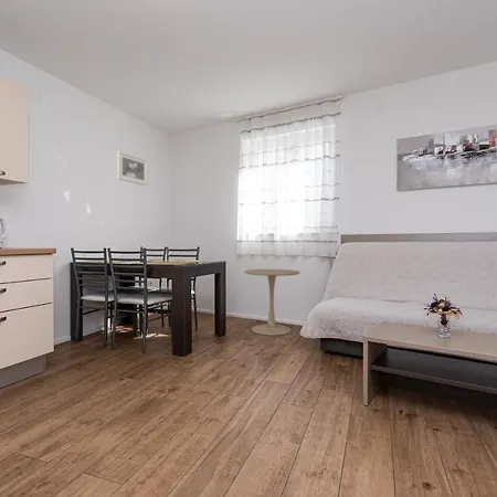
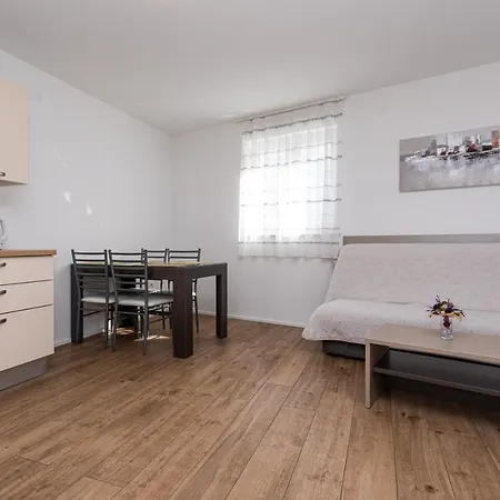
- side table (271, 300)
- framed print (133, 169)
